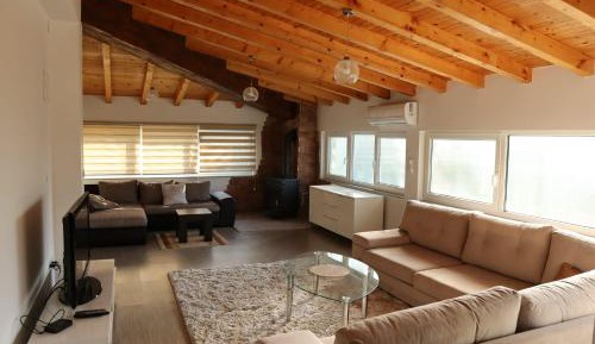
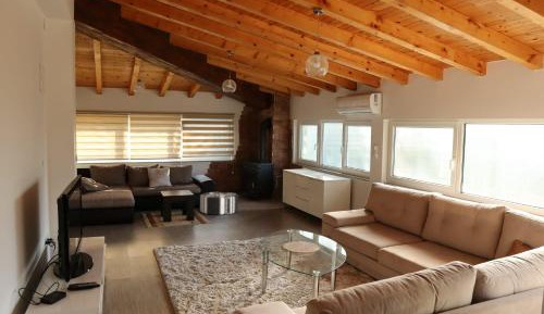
+ pouf (219, 202)
